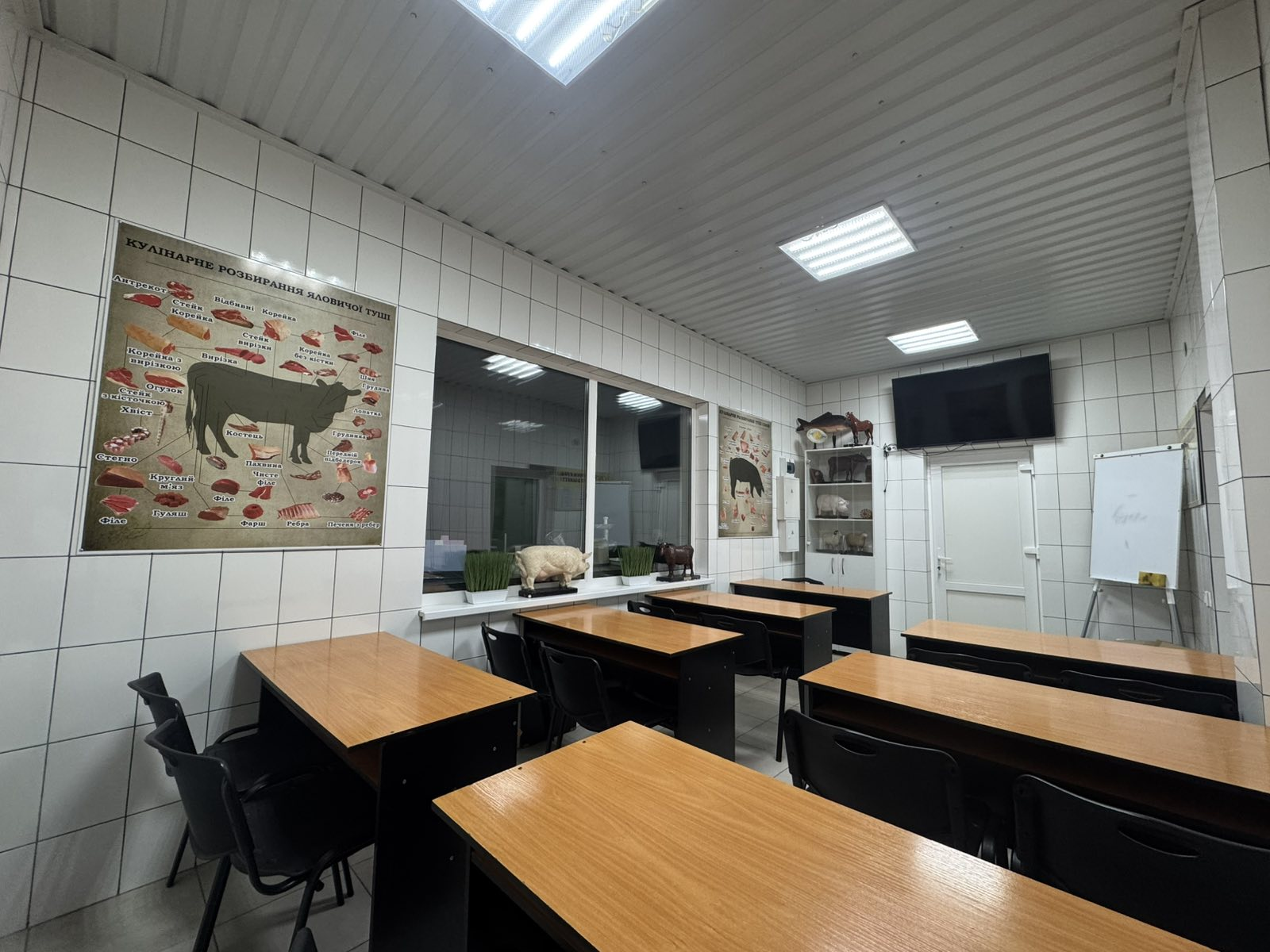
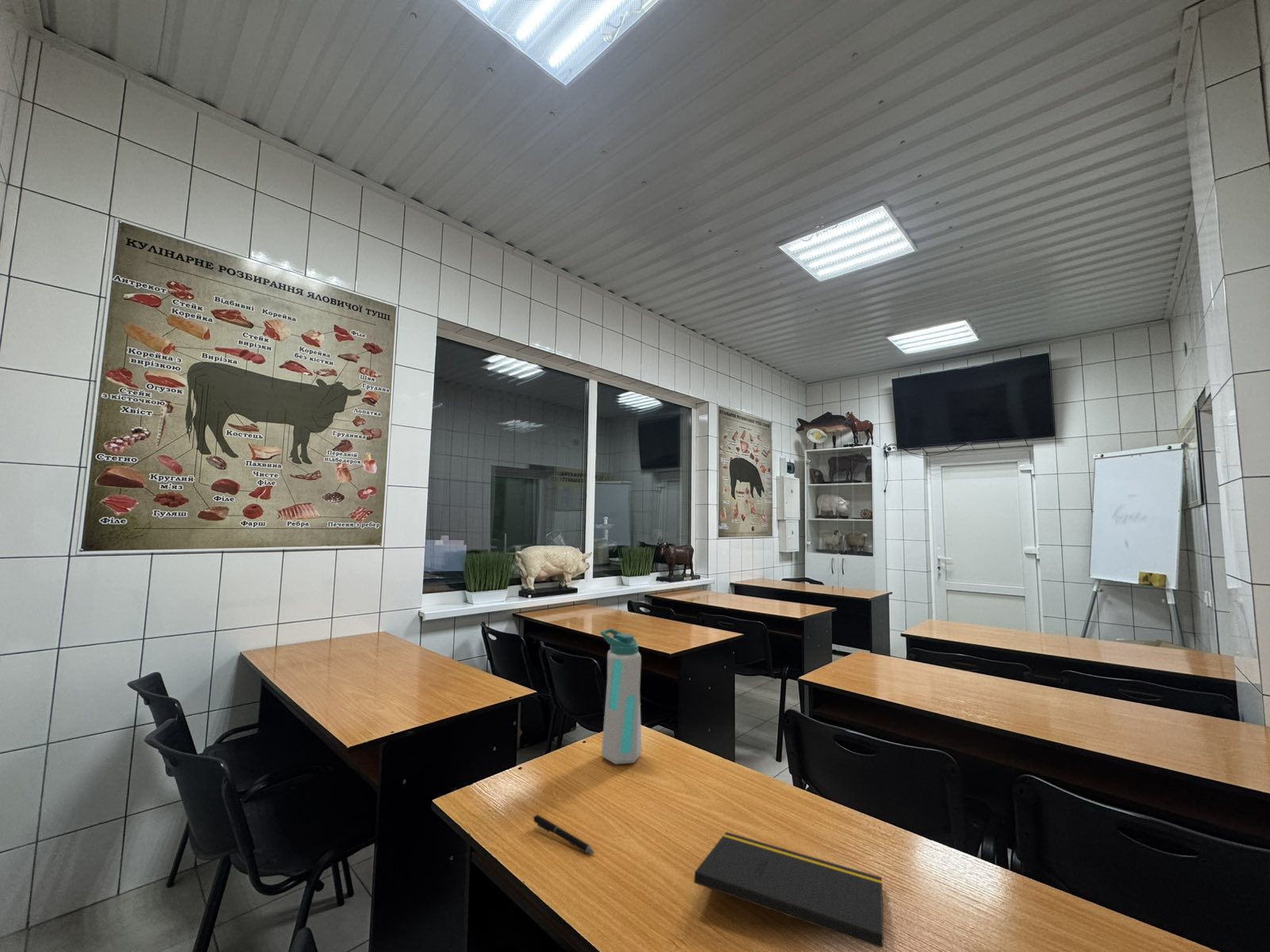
+ notepad (791, 880)
+ pen (563, 834)
+ water bottle (620, 693)
